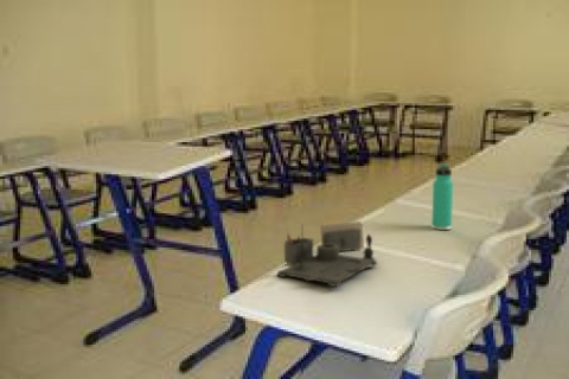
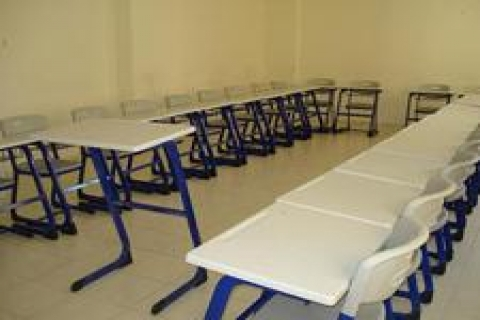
- desk organizer (330, 244)
- thermos bottle (442, 195)
